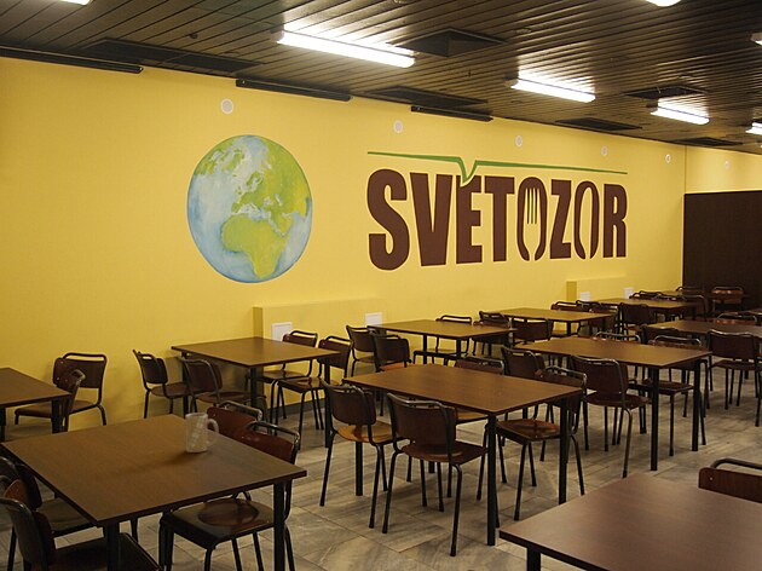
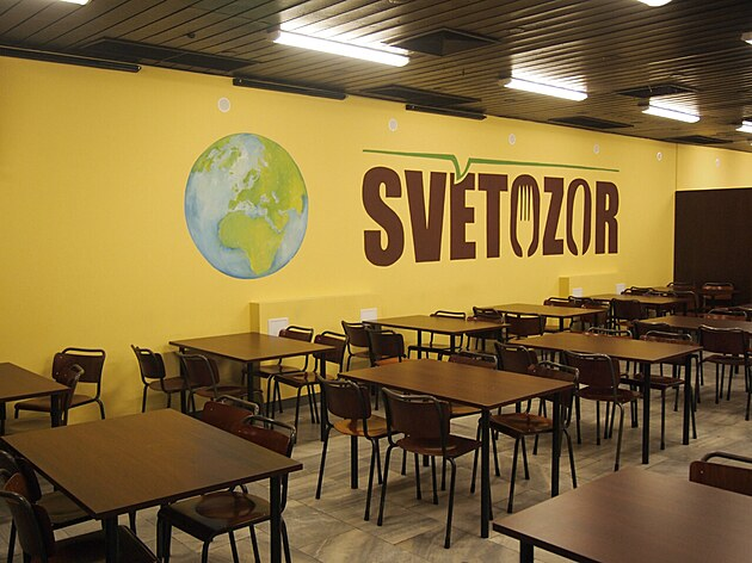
- mug (201, 431)
